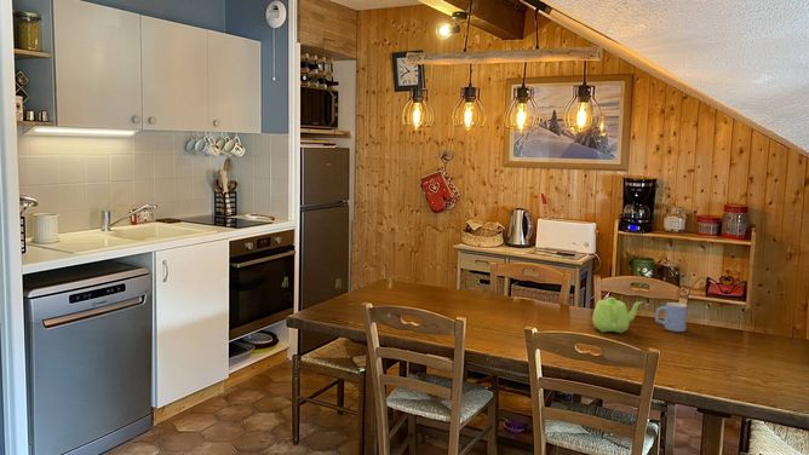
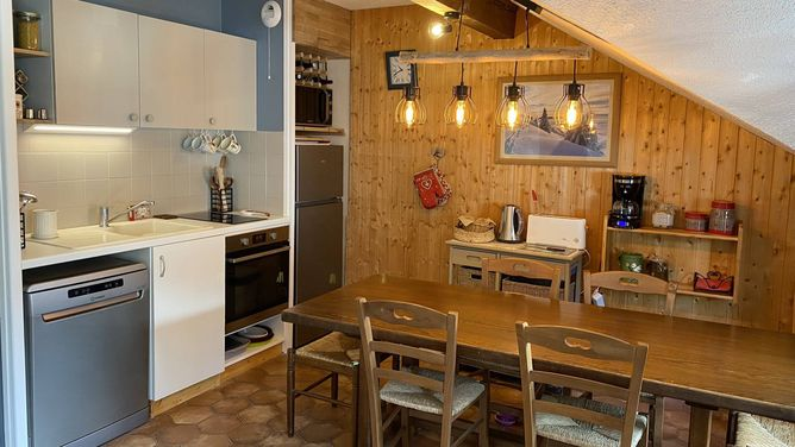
- teapot (618, 313)
- mug (671, 316)
